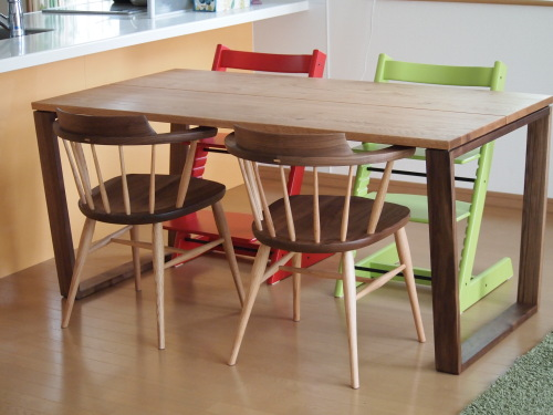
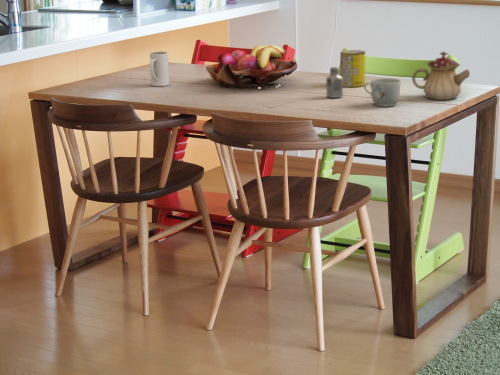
+ fruit basket (253, 65)
+ teapot (440, 74)
+ saltshaker (334, 82)
+ mug (157, 69)
+ beverage can (352, 68)
+ mug (381, 92)
